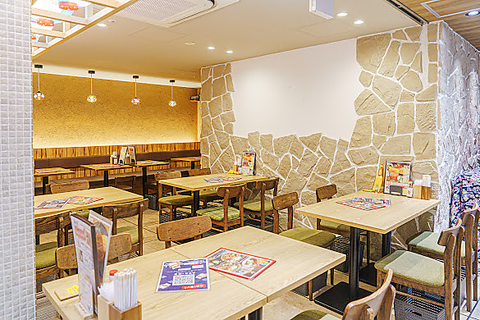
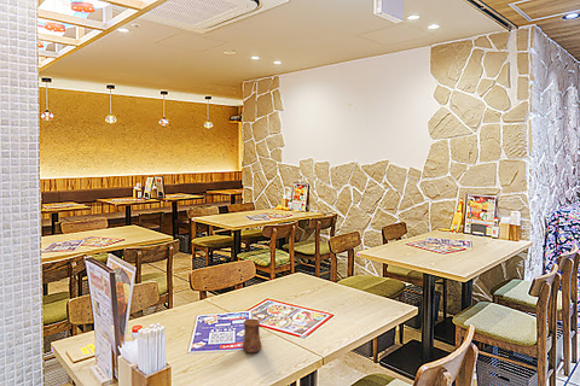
+ cup (251, 335)
